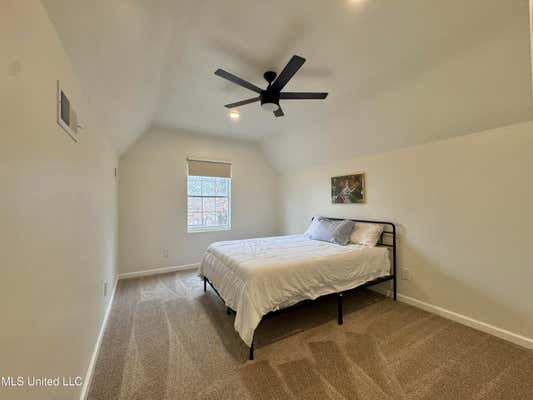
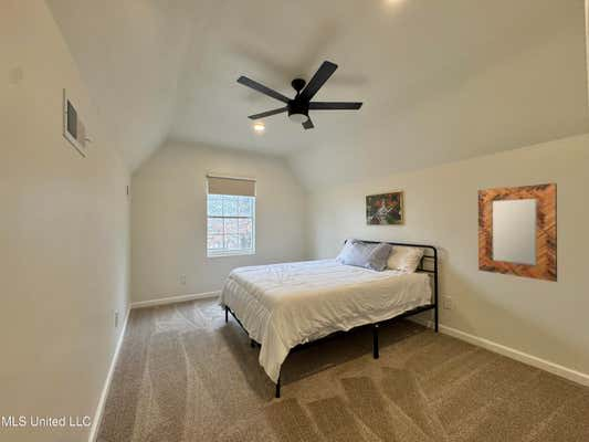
+ home mirror (513, 231)
